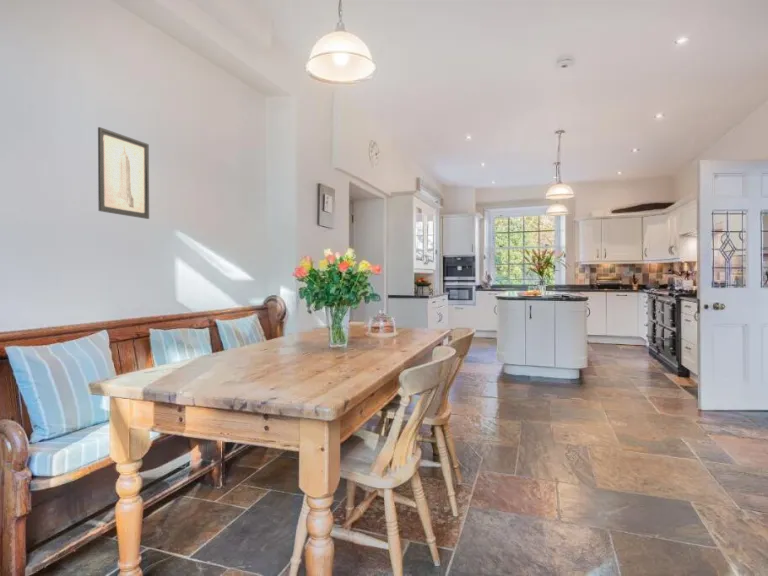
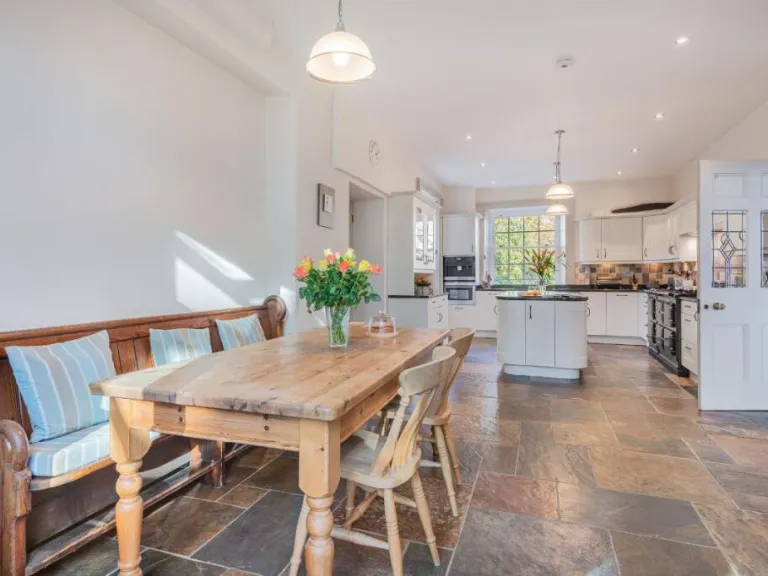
- wall art (125, 175)
